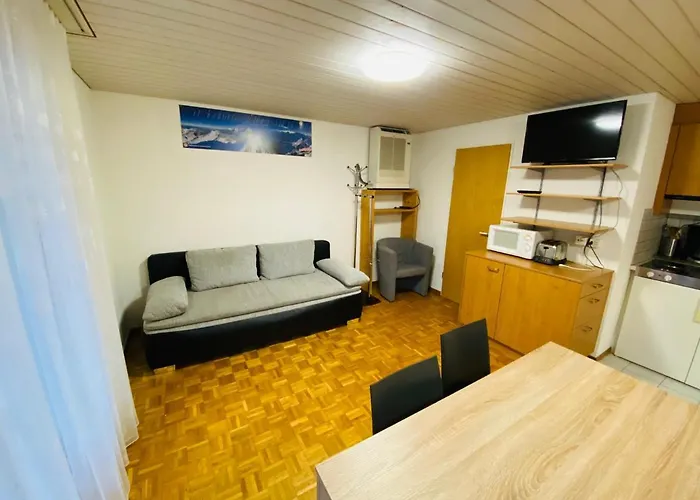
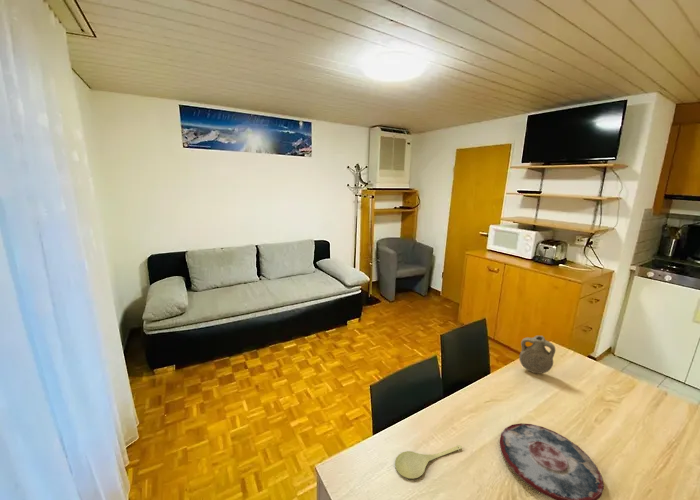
+ plate (547, 458)
+ spoon (430, 456)
+ pilgrim flask (536, 354)
